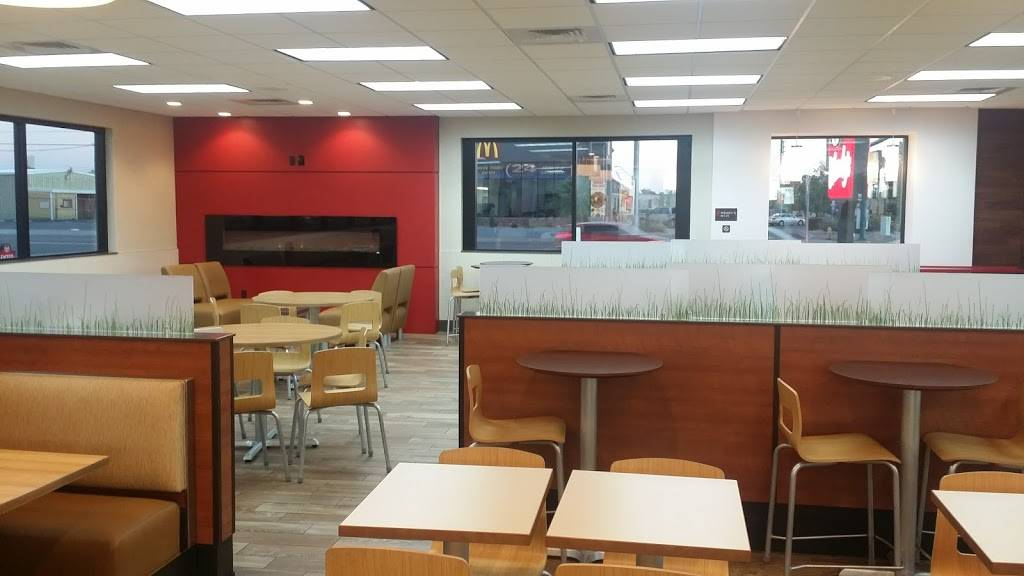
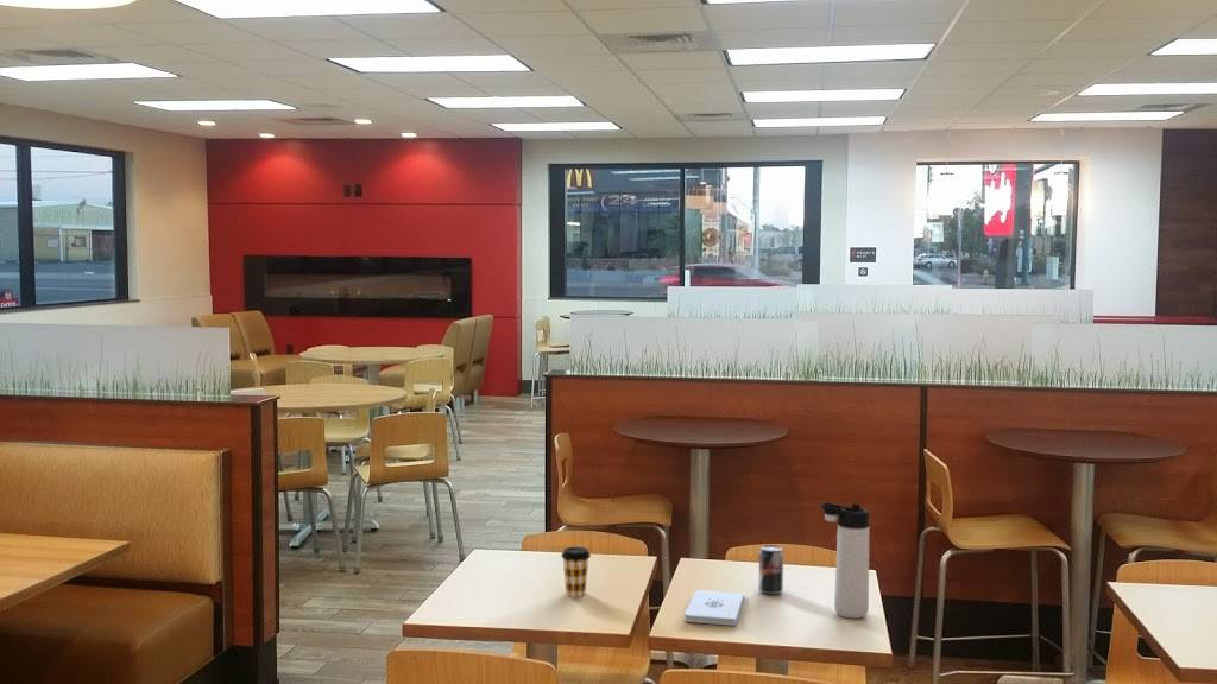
+ thermos bottle (844, 558)
+ notepad (714, 607)
+ beverage can (770, 569)
+ coffee cup (575, 571)
